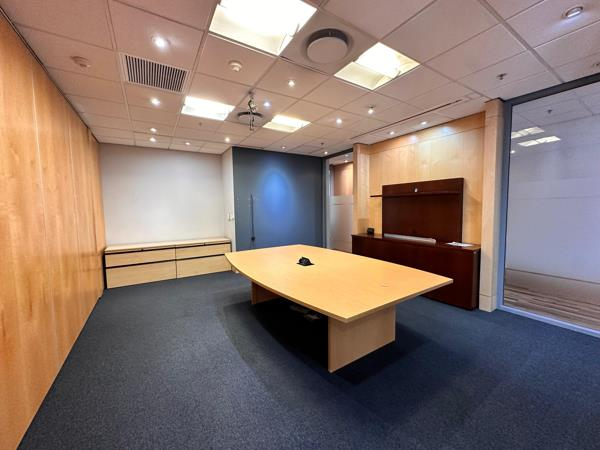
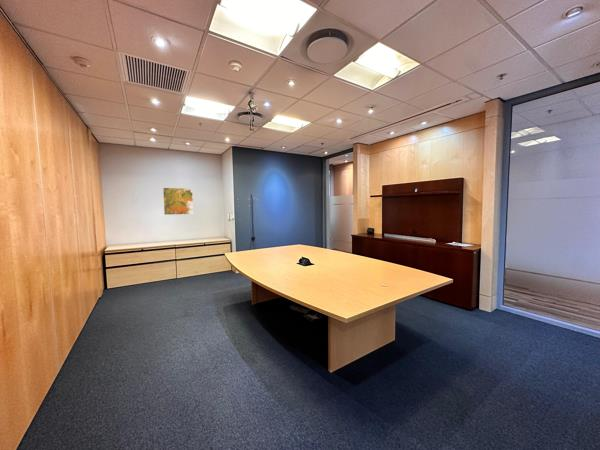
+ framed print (178, 201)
